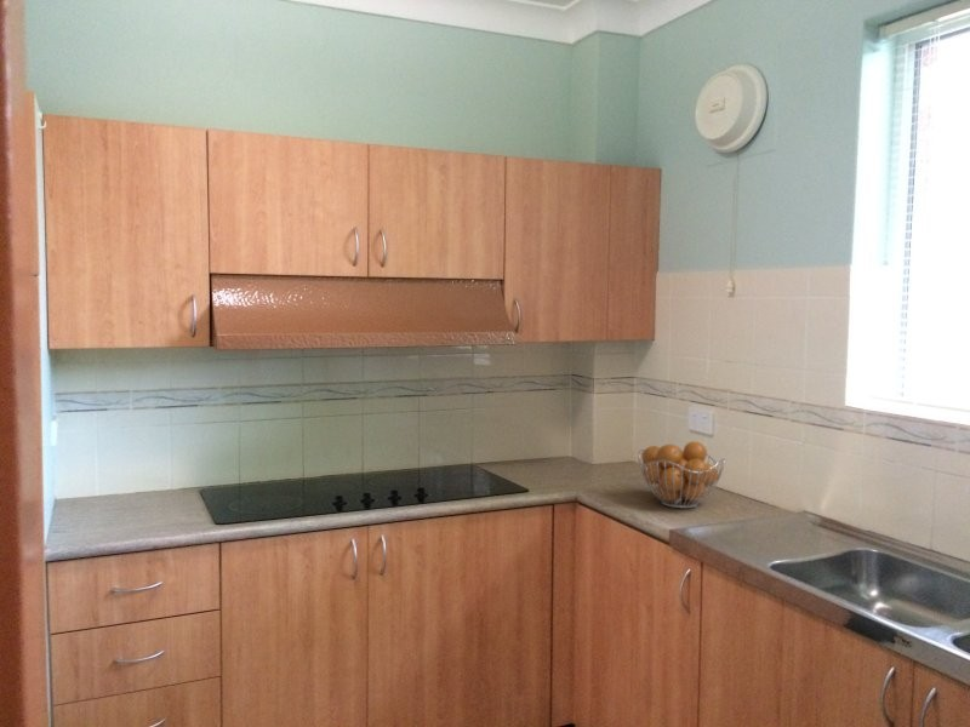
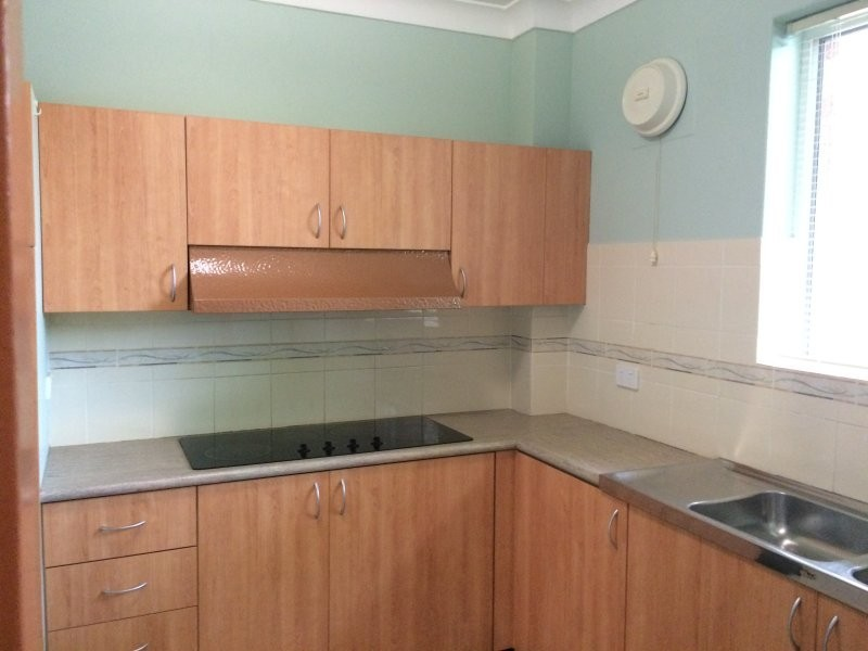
- fruit basket (680, 473)
